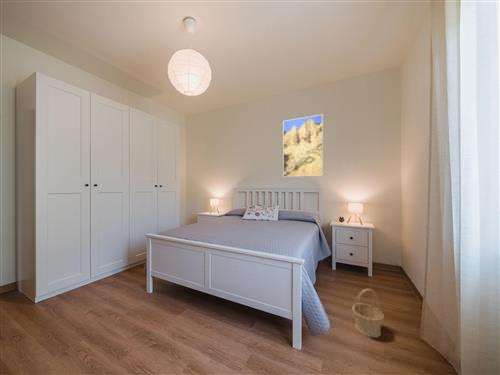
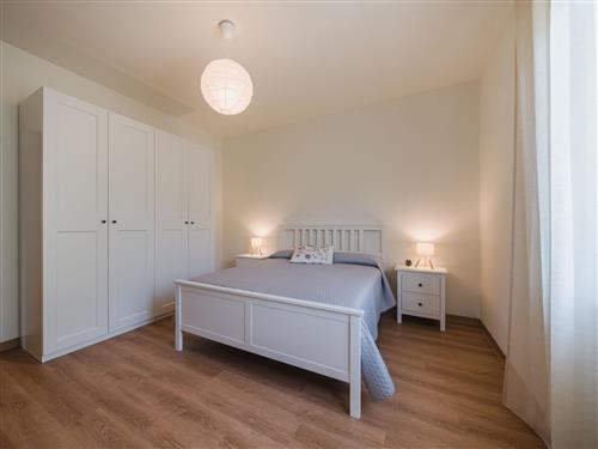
- basket (367, 308)
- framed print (302, 147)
